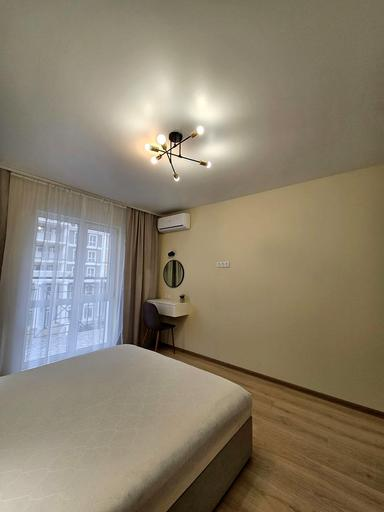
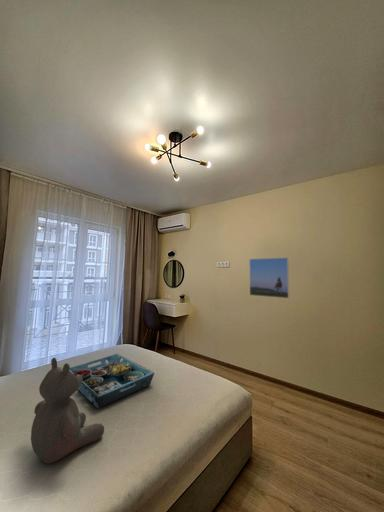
+ teddy bear (70, 400)
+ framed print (268, 277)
+ serving tray (109, 375)
